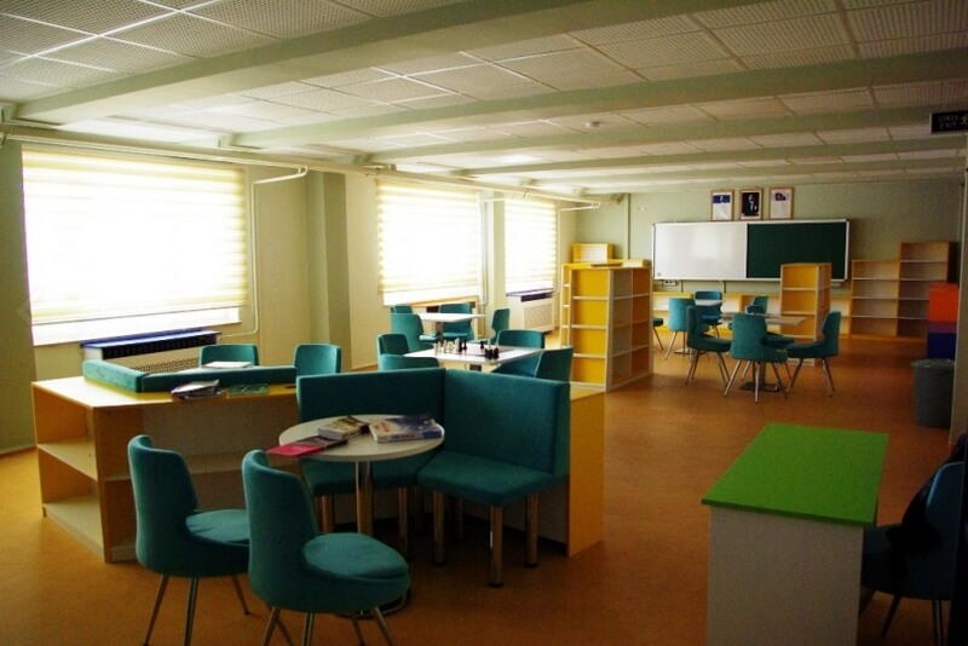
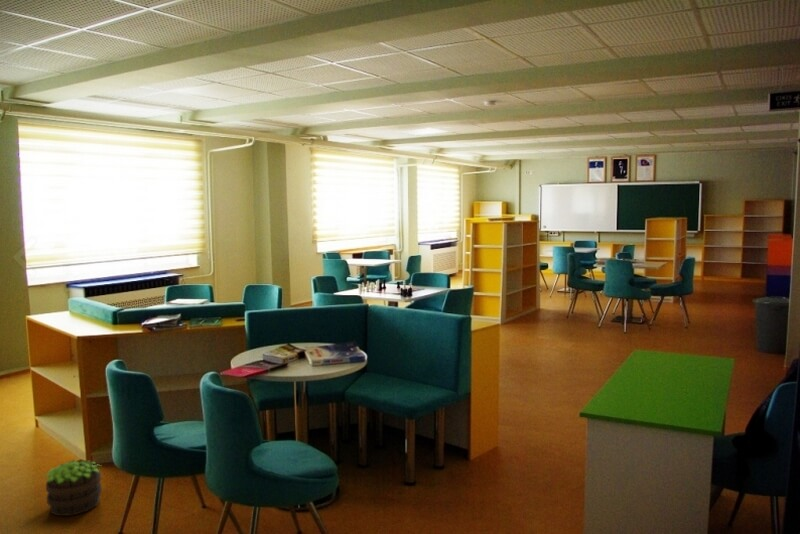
+ potted plant (74, 484)
